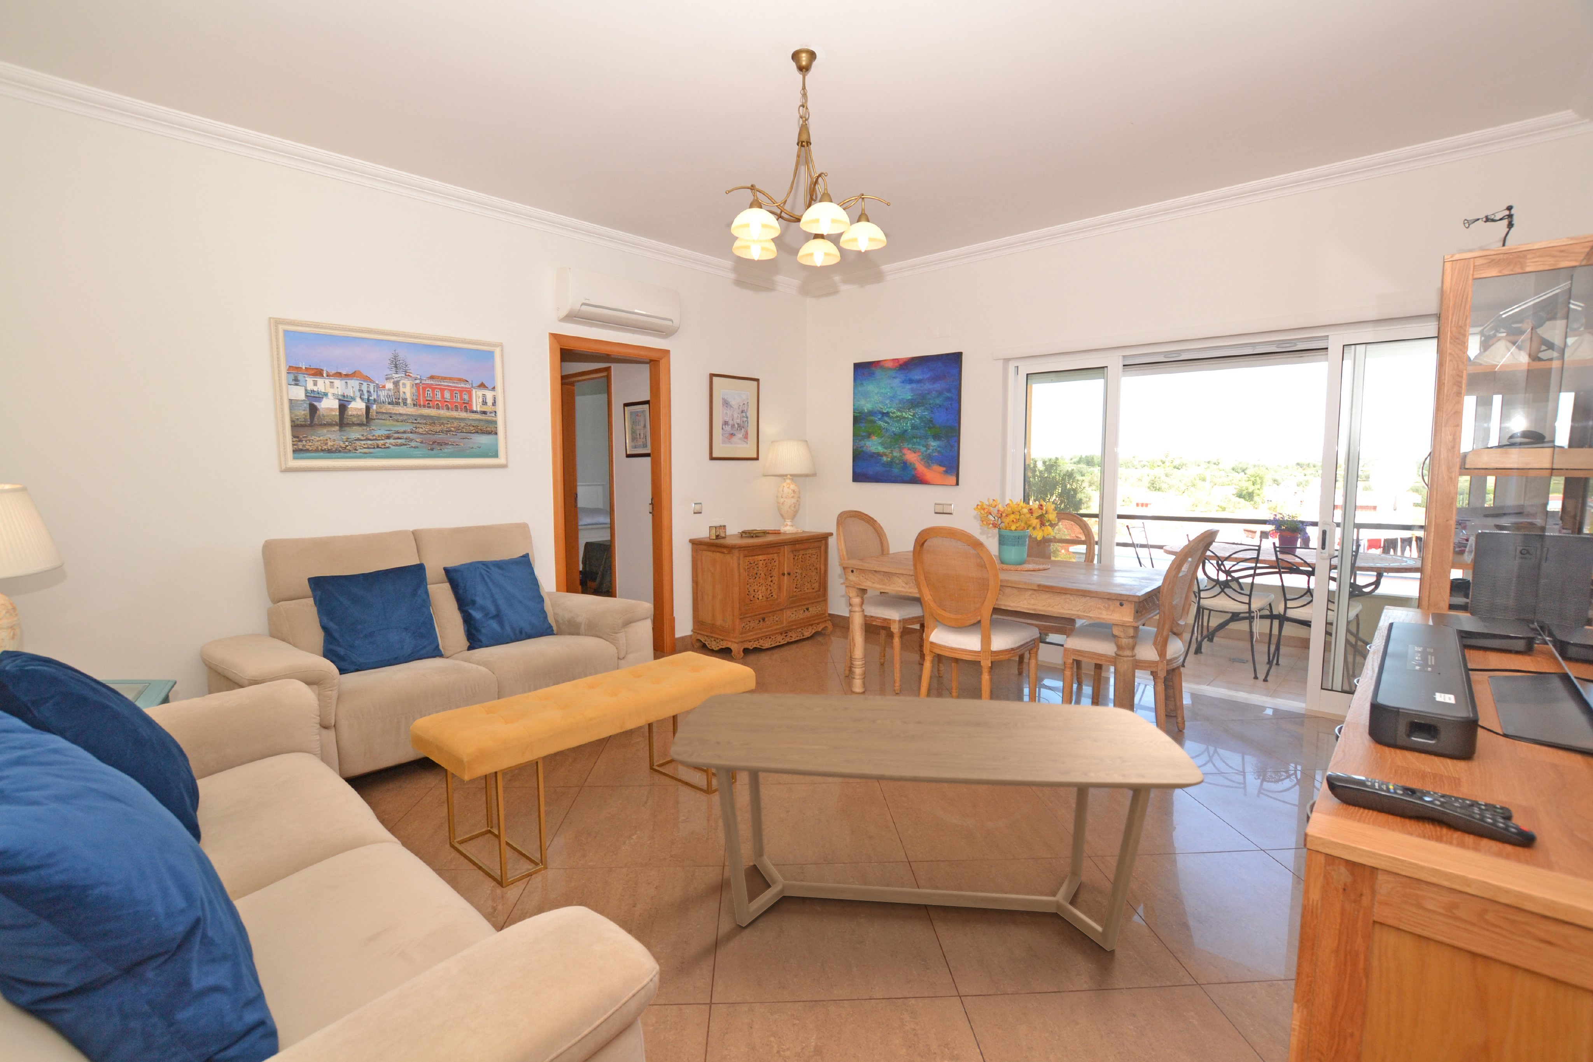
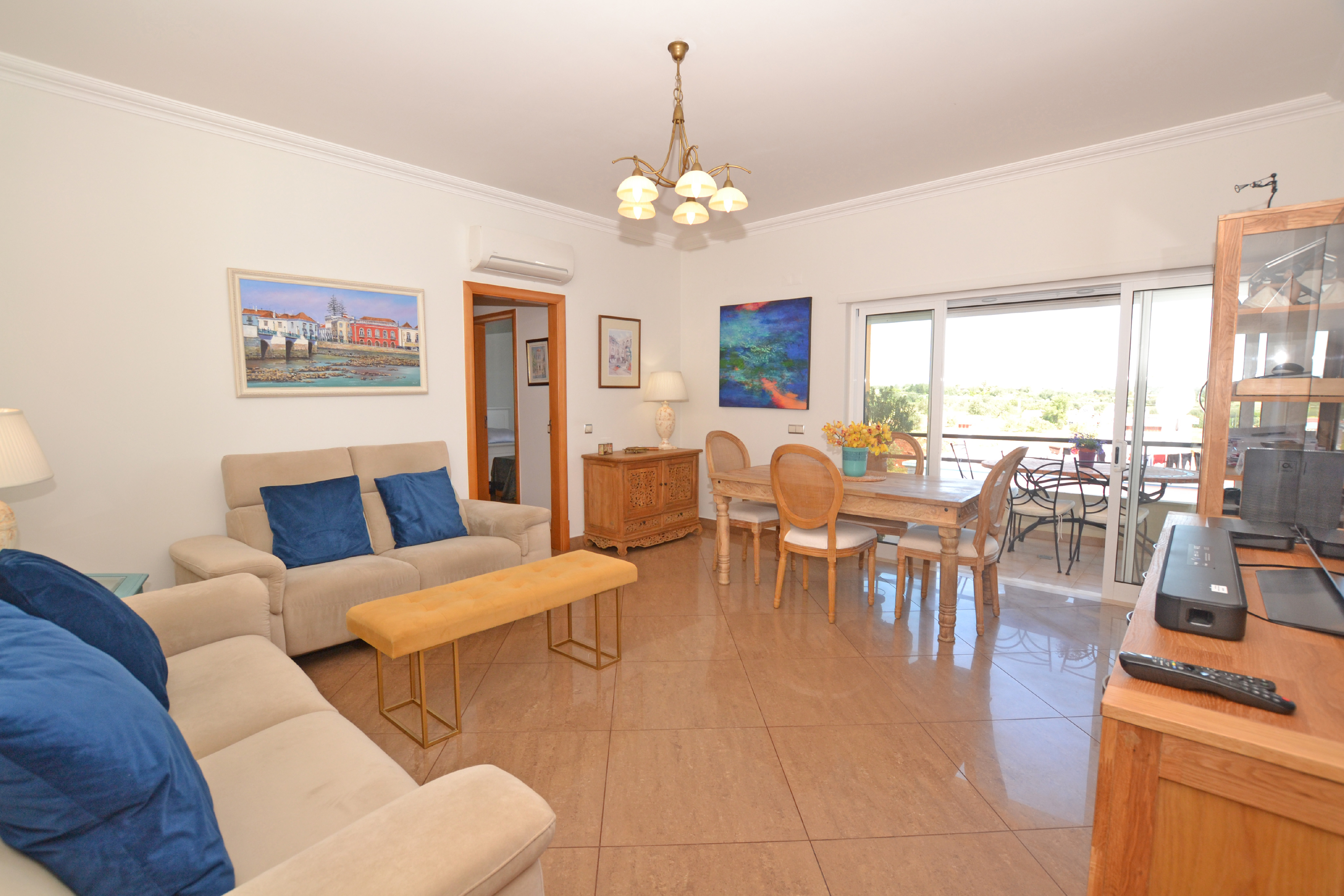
- coffee table (920, 782)
